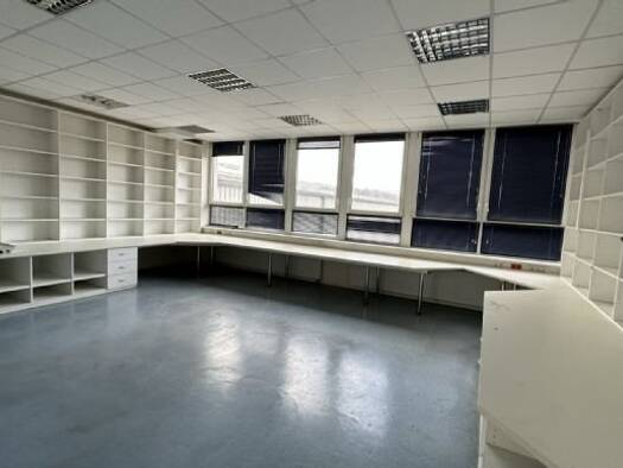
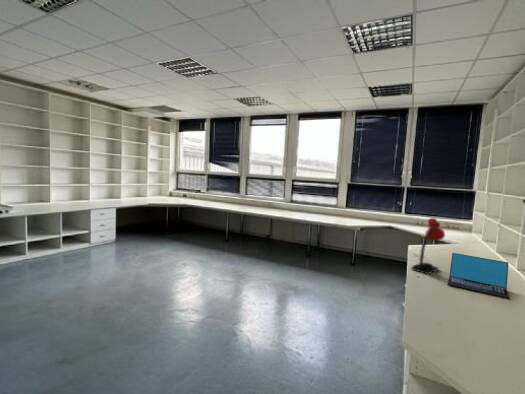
+ desk lamp (426, 241)
+ laptop (478, 273)
